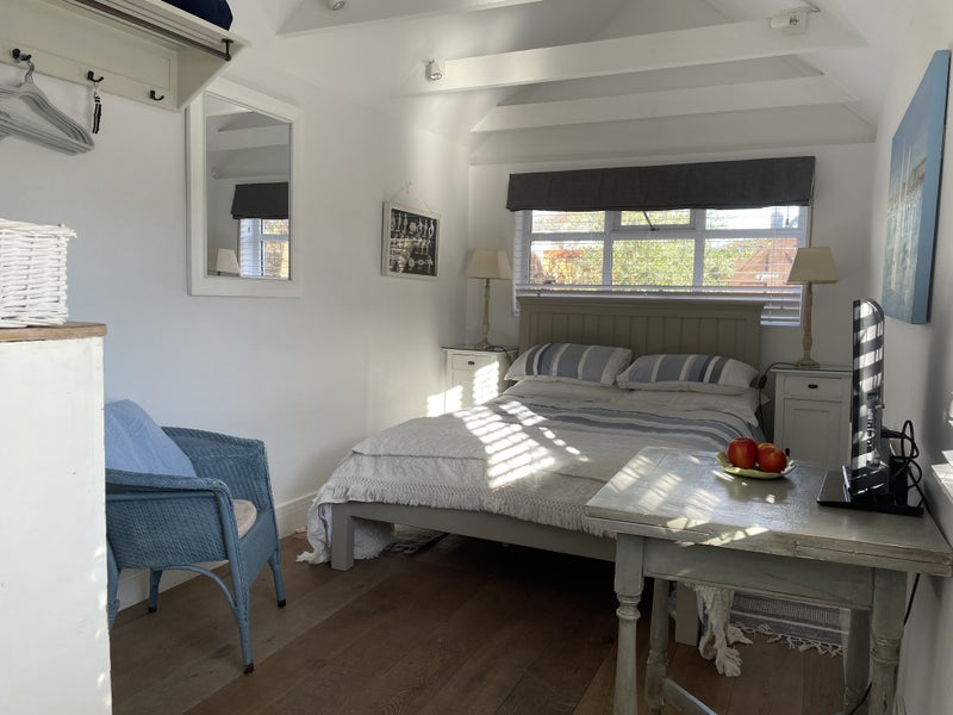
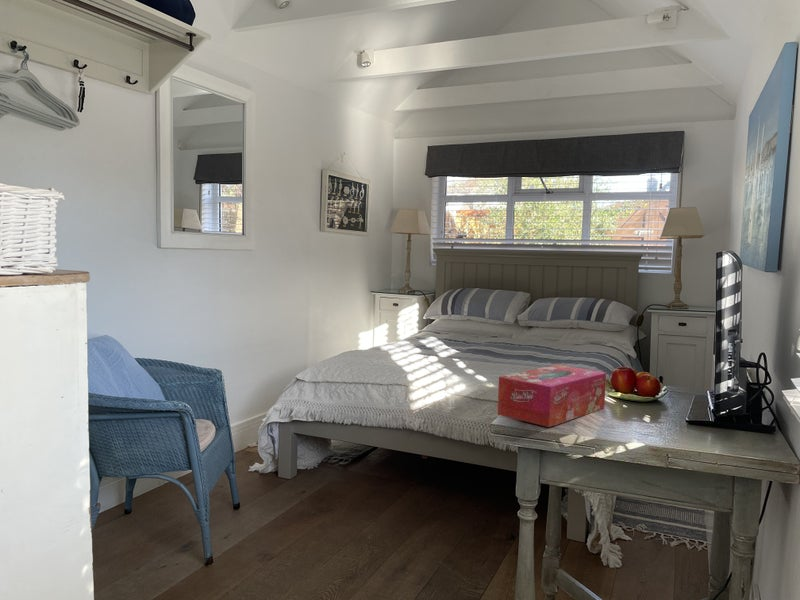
+ tissue box (553, 393)
